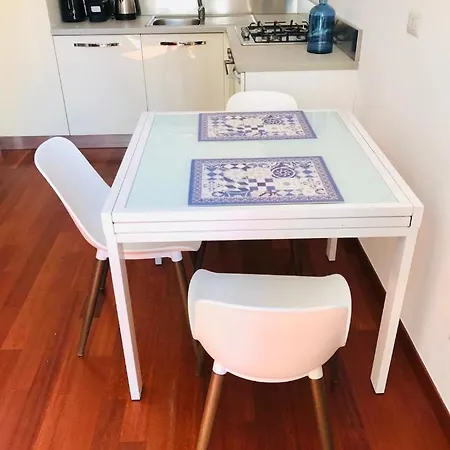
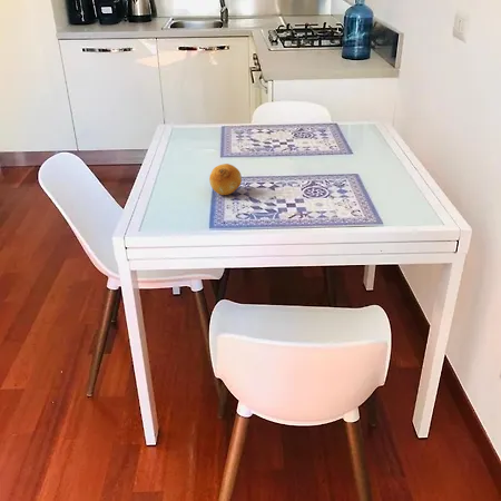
+ fruit (225, 178)
